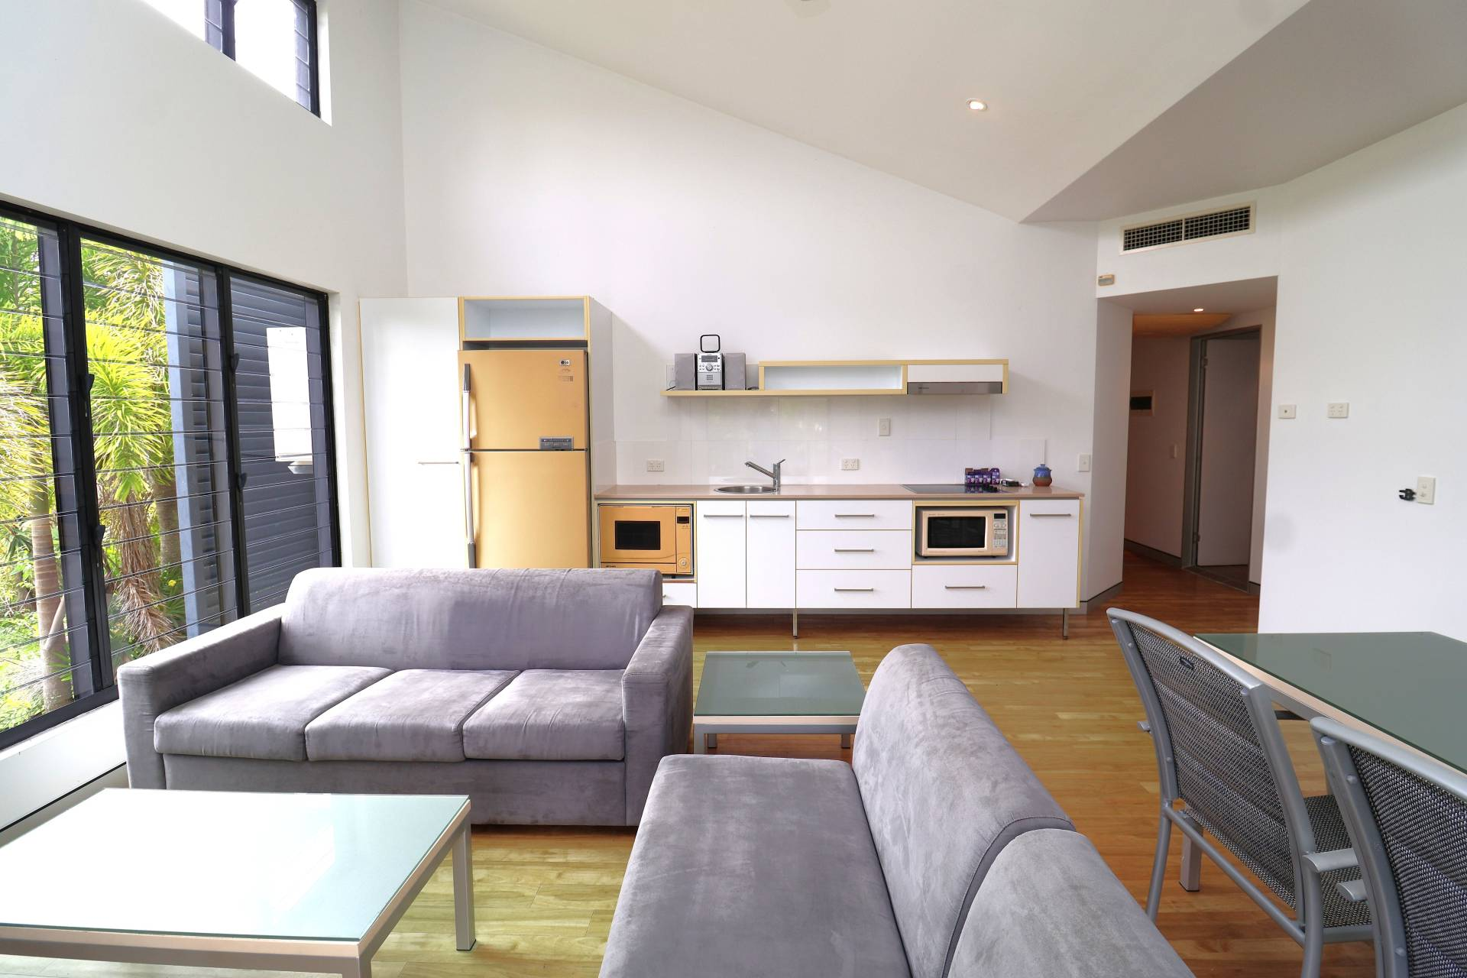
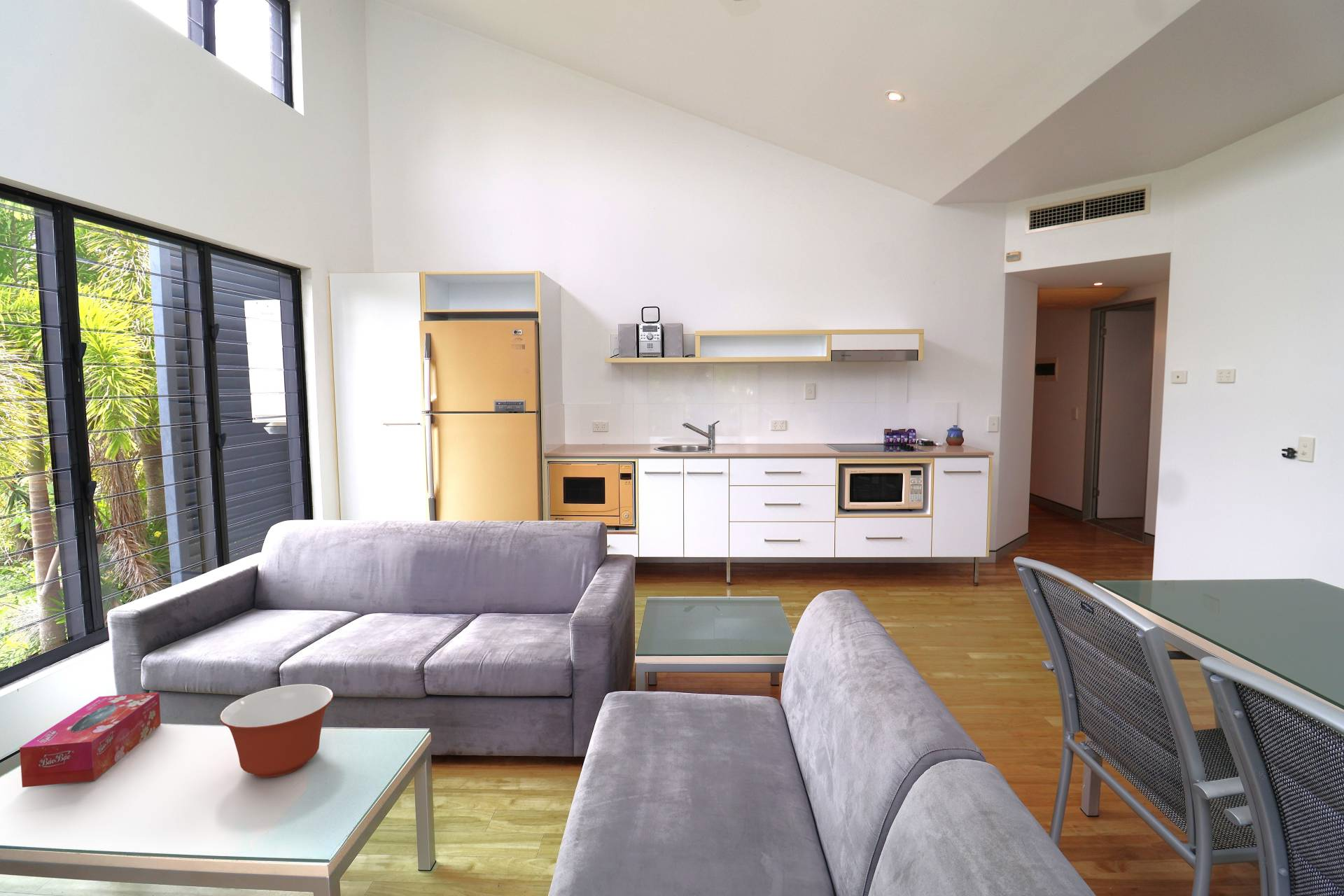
+ tissue box (97, 736)
+ mixing bowl (279, 734)
